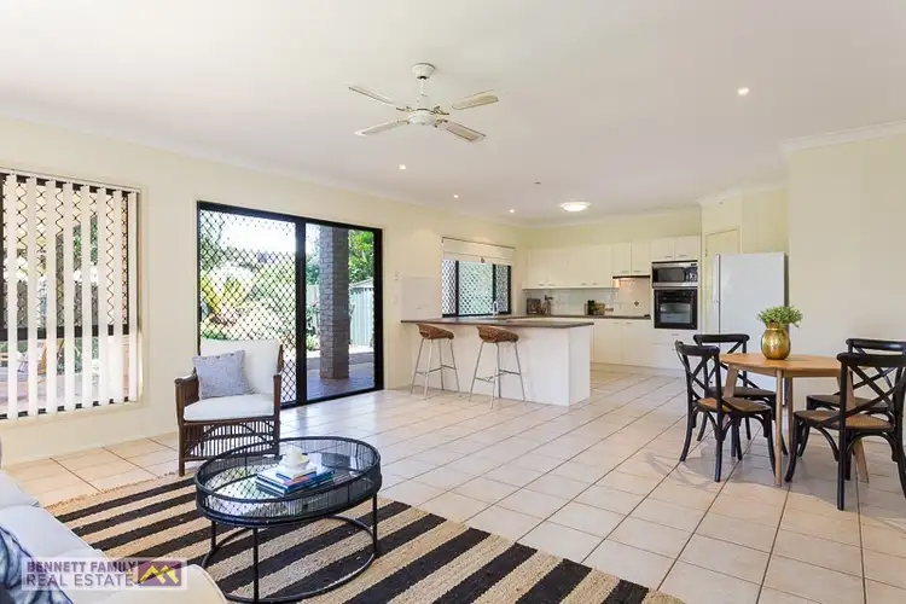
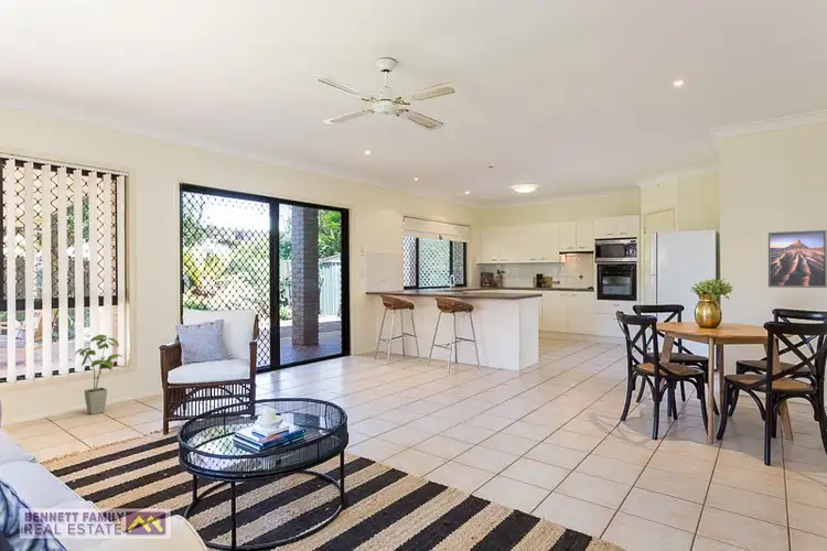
+ house plant (100, 372)
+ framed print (796, 259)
